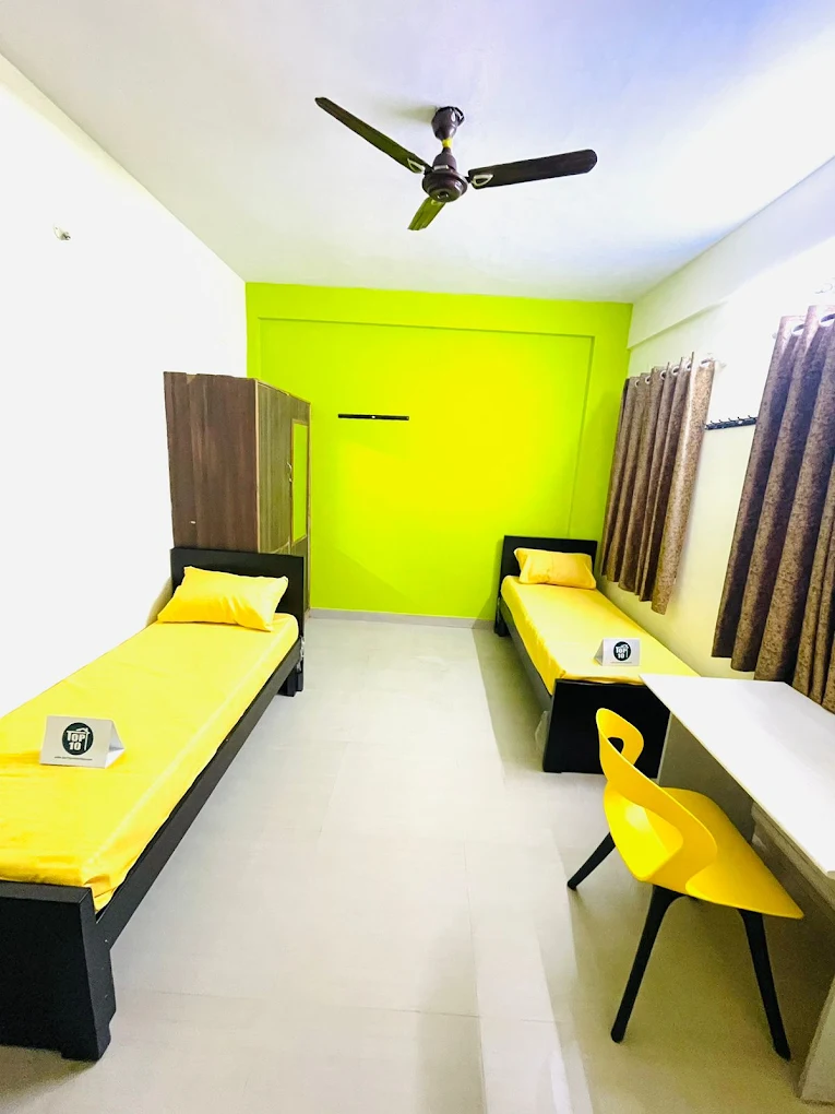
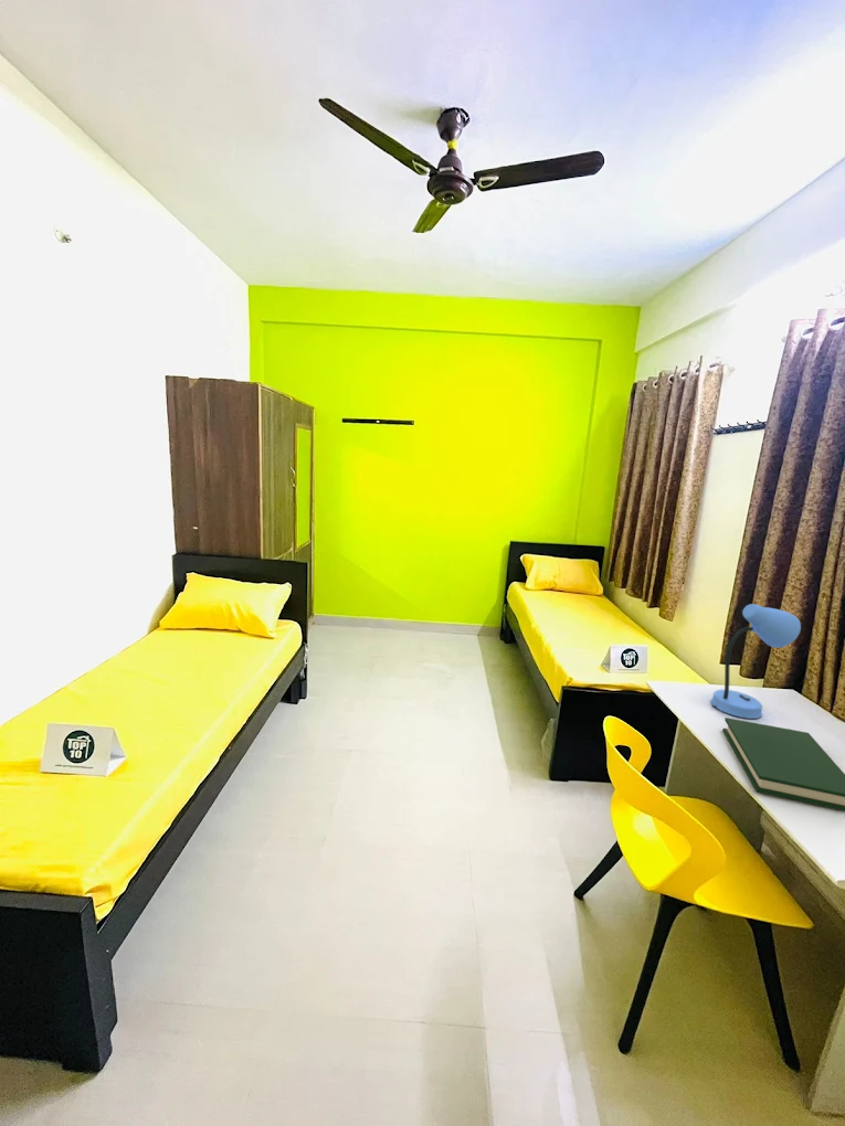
+ desk lamp (767, 644)
+ hardback book (785, 759)
